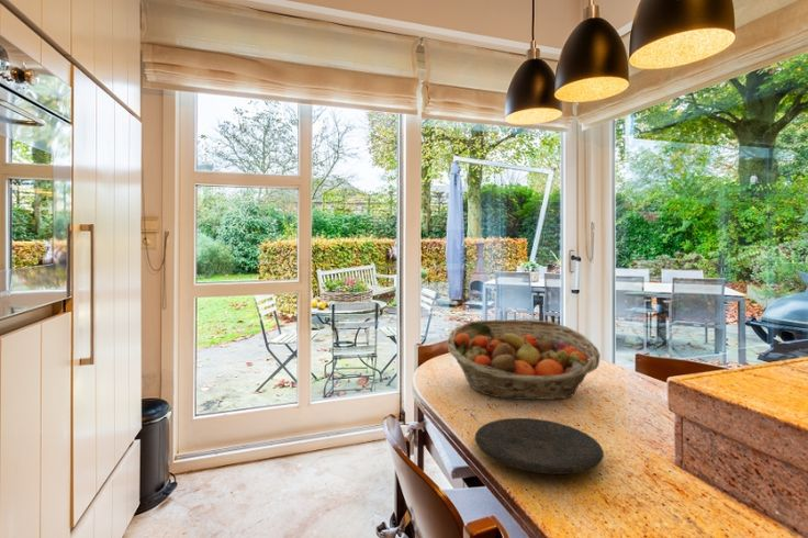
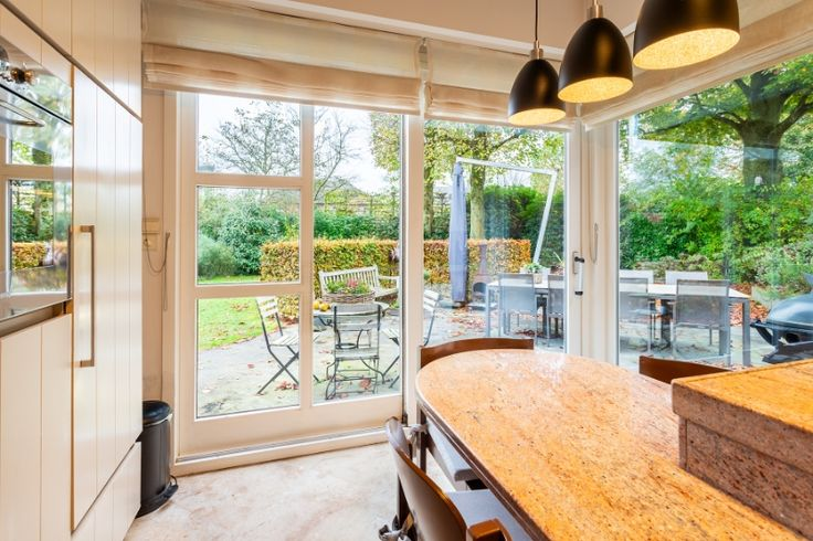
- plate (536, 446)
- fruit basket (519, 356)
